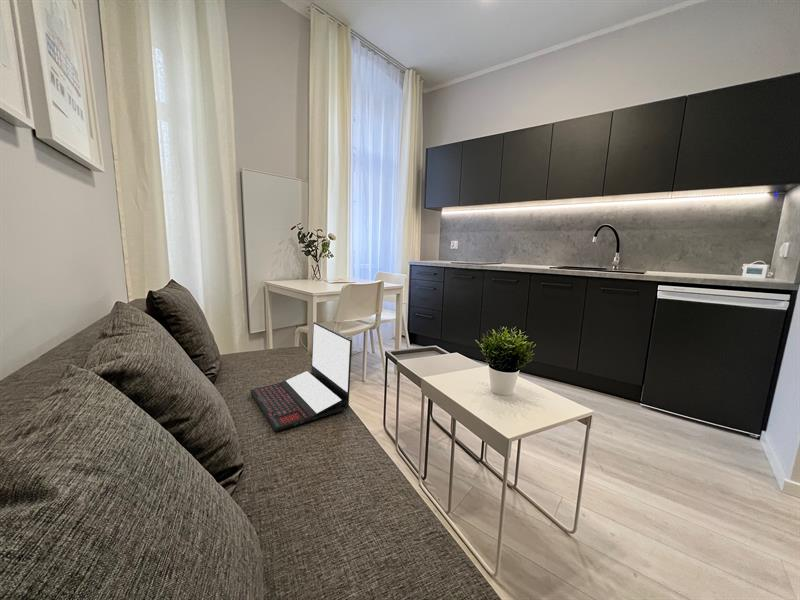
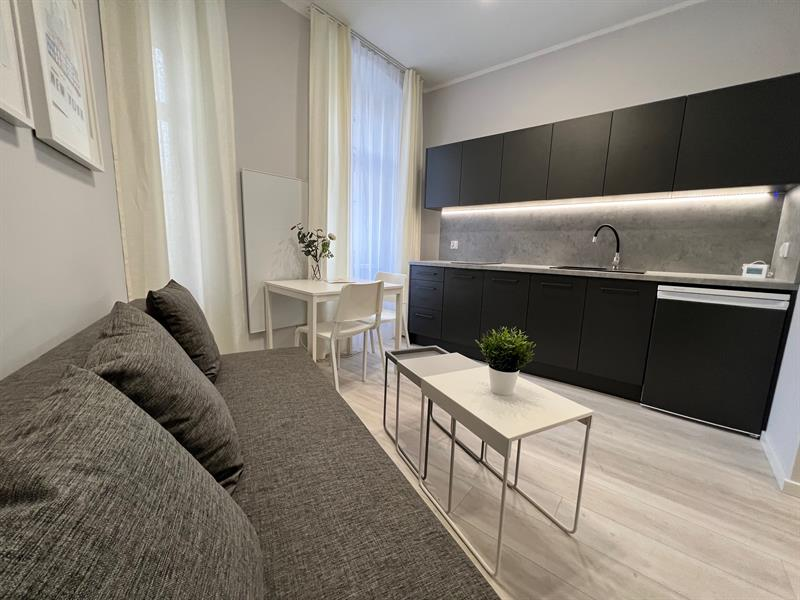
- laptop (300, 373)
